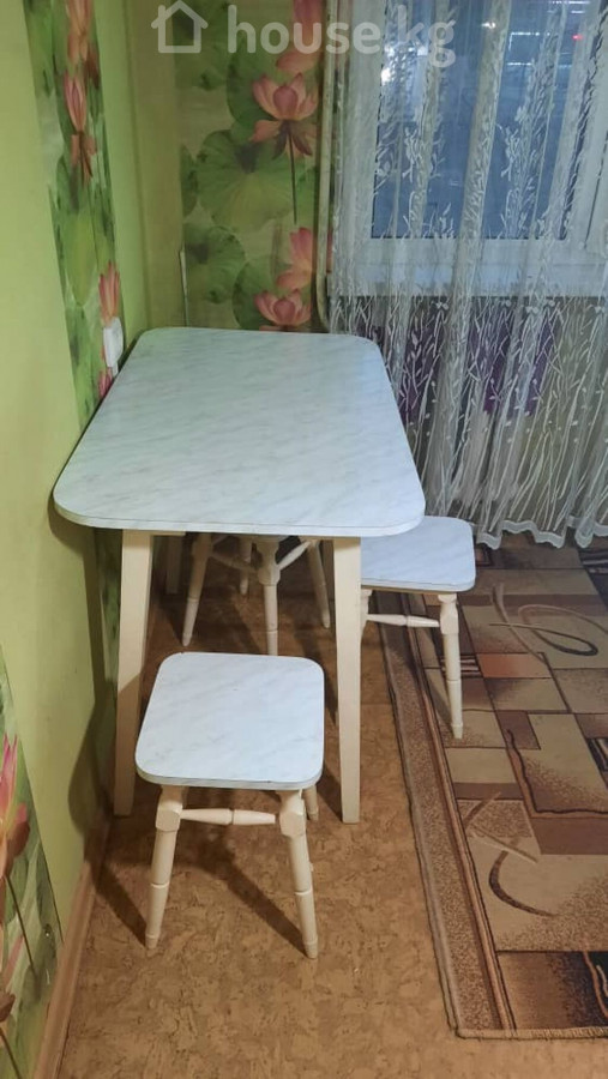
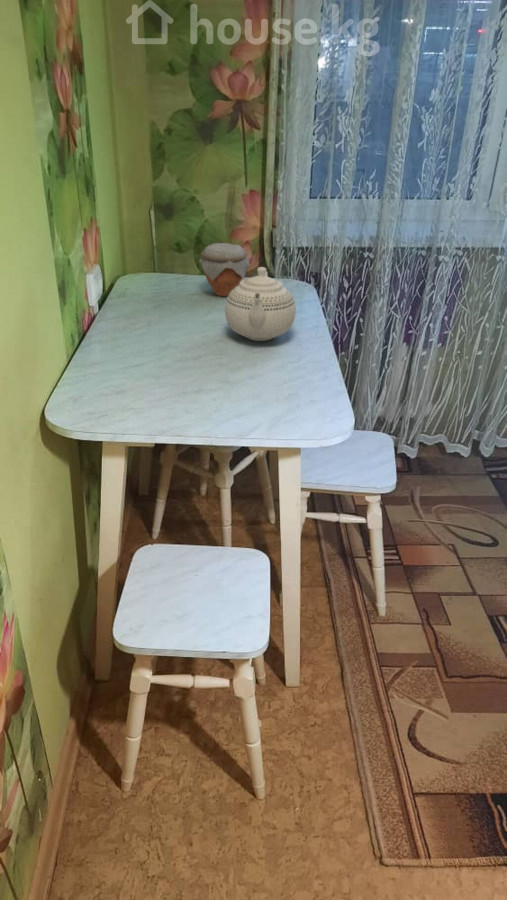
+ teapot (260, 302)
+ jar (224, 270)
